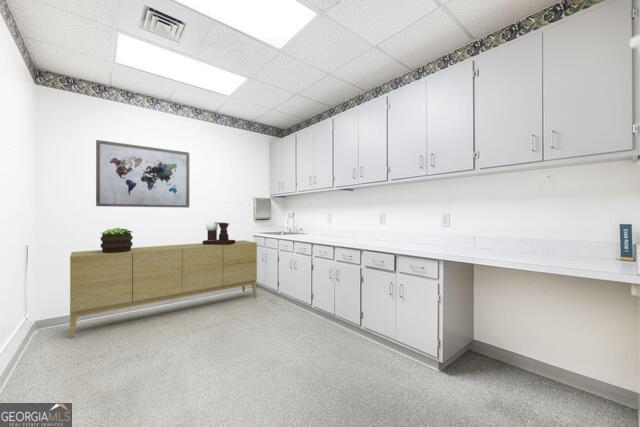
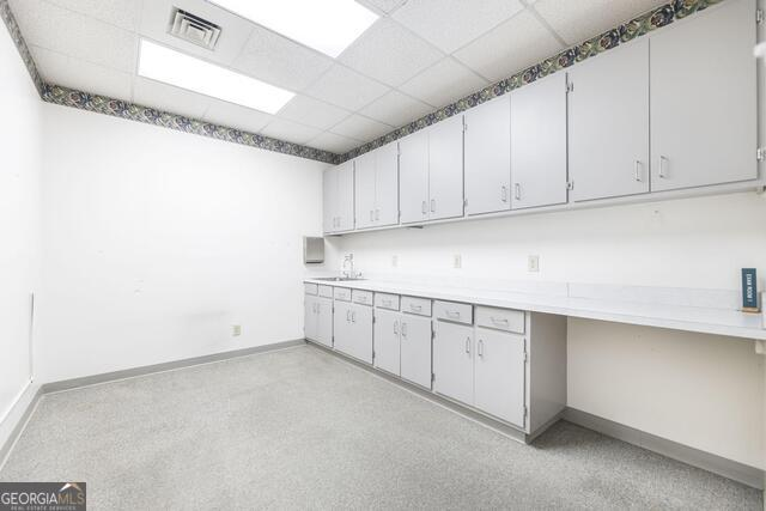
- coffee maker (220, 233)
- sideboard (177, 278)
- potted plant (117, 239)
- wall art (147, 176)
